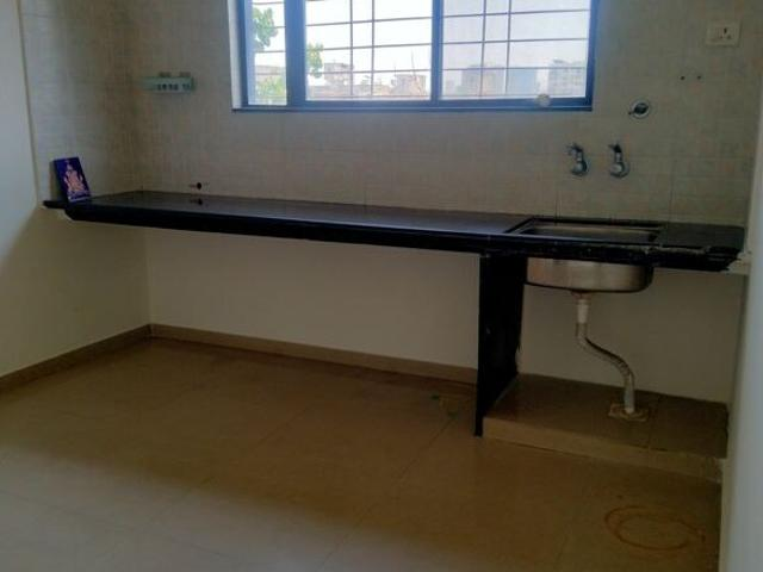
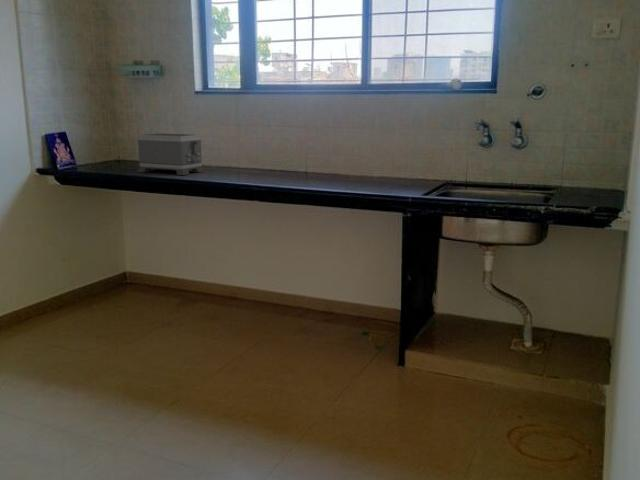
+ toaster (172, 153)
